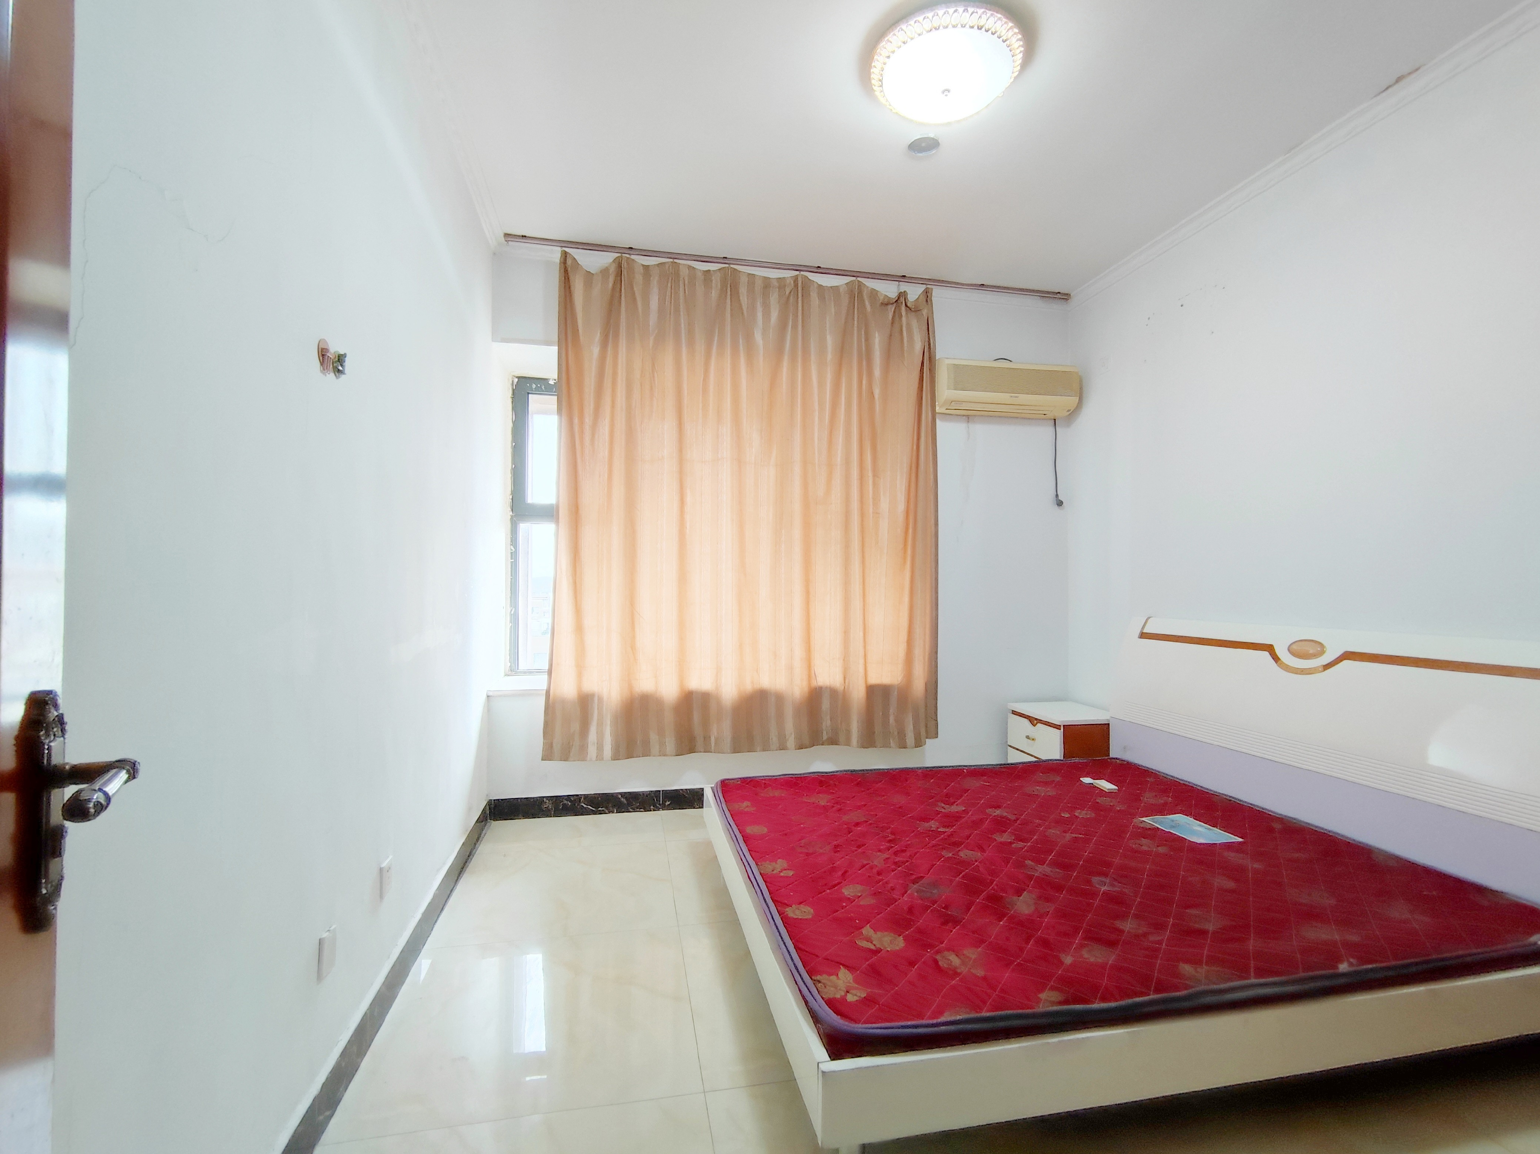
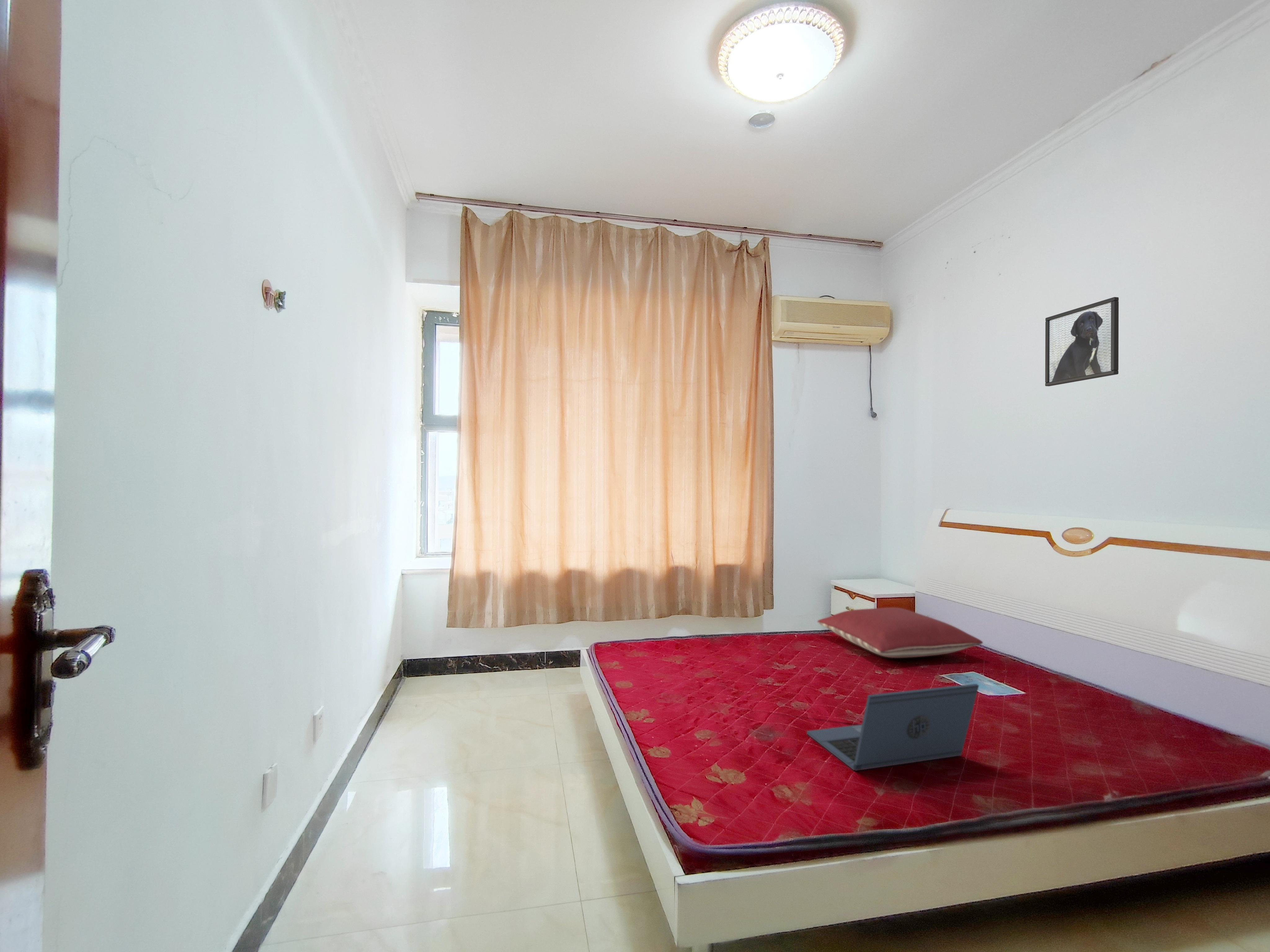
+ pillow (894, 631)
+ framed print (1080, 344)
+ laptop (888, 711)
